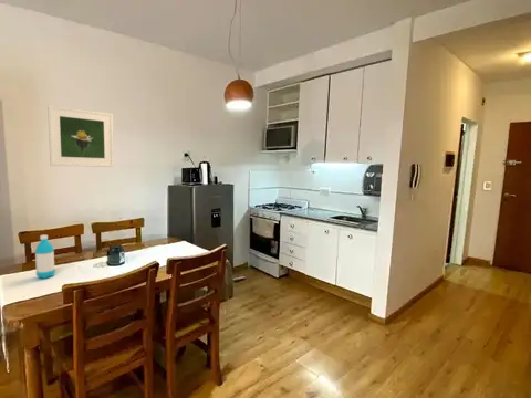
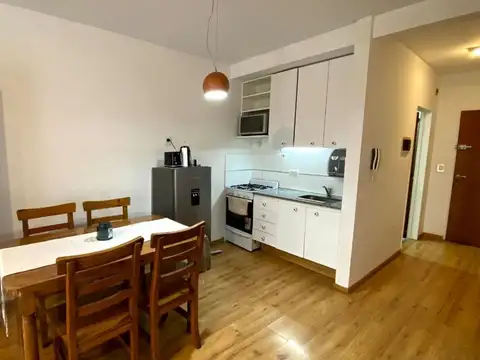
- water bottle (44, 255)
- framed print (83, 138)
